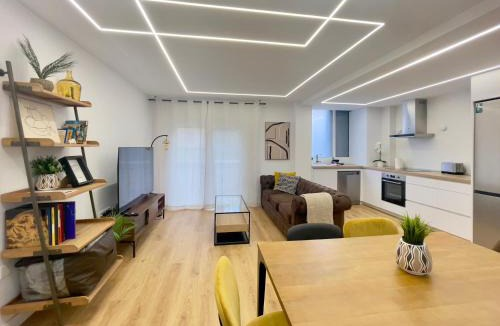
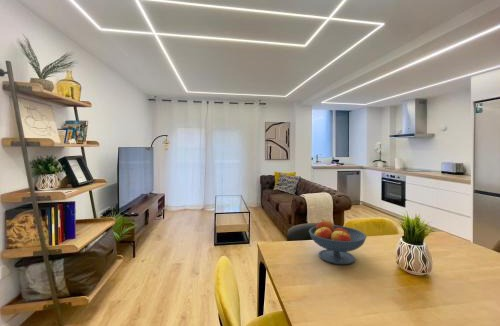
+ fruit bowl (336, 240)
